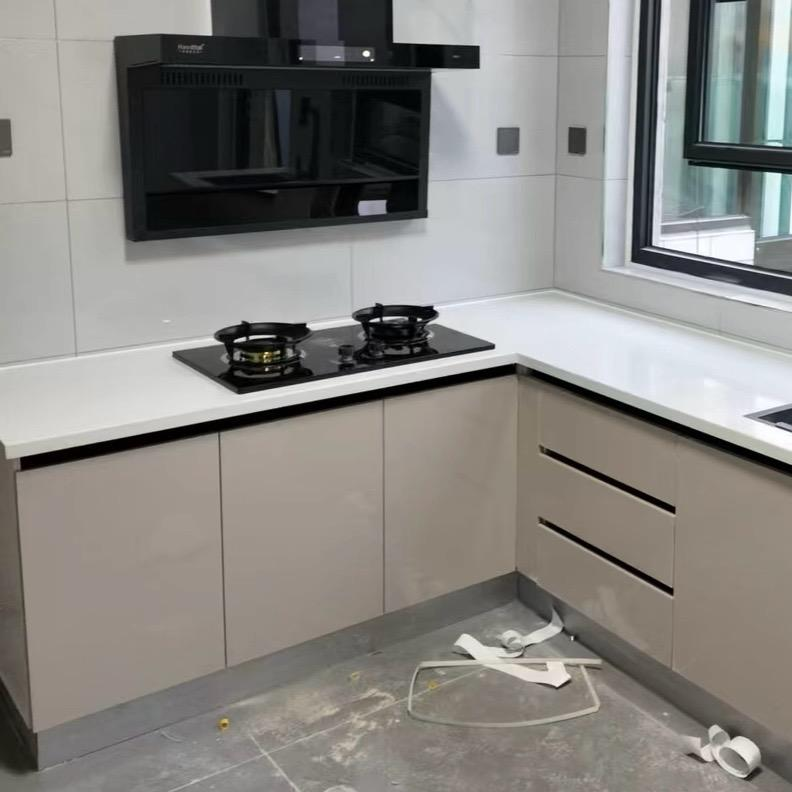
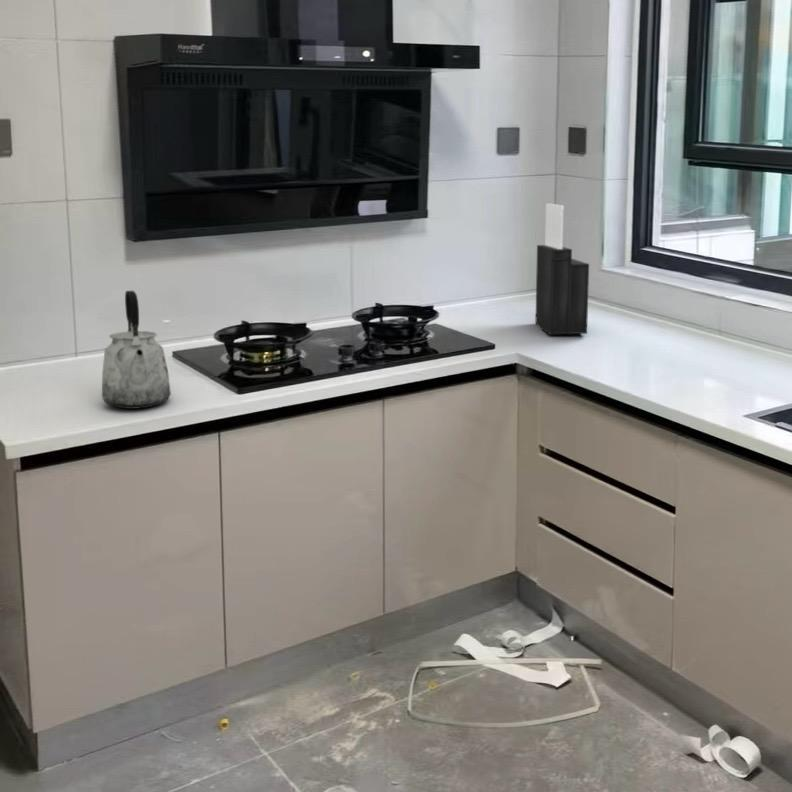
+ knife block (566, 267)
+ kettle (135, 350)
